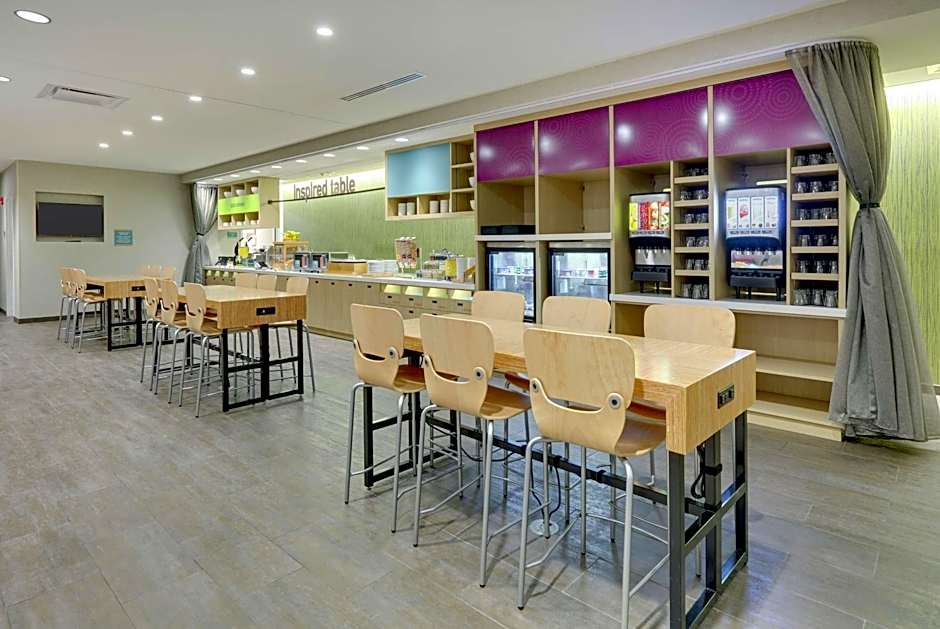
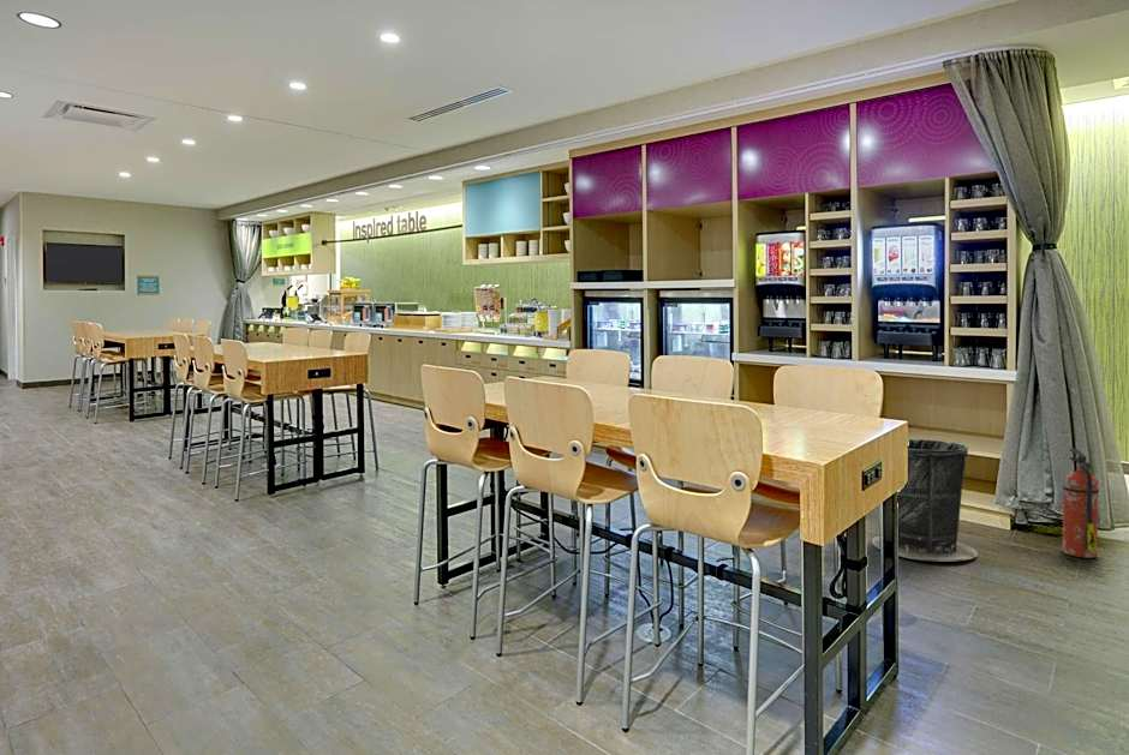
+ fire extinguisher (1079, 502)
+ trash can (924, 495)
